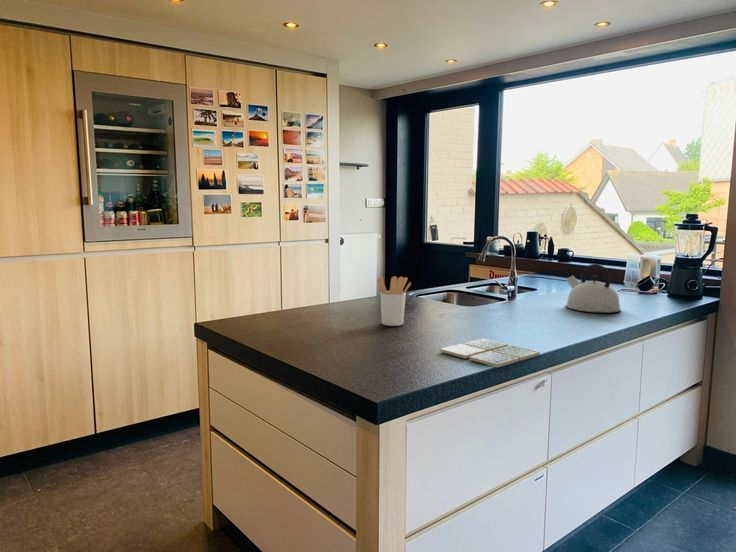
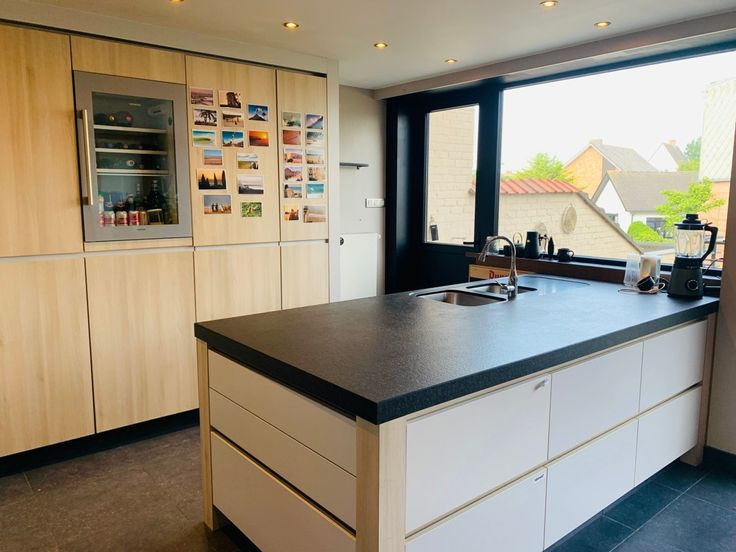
- utensil holder (394, 299)
- drink coaster (489, 351)
- kettle (591, 285)
